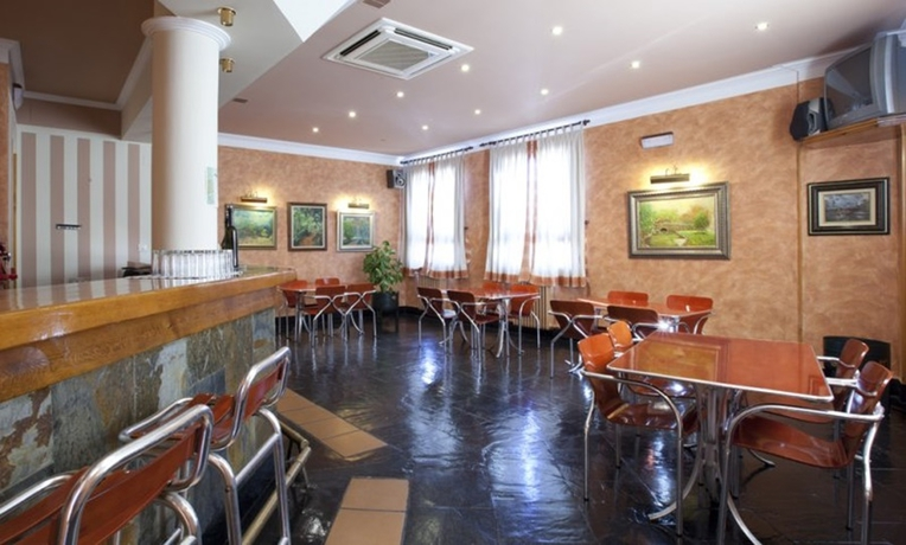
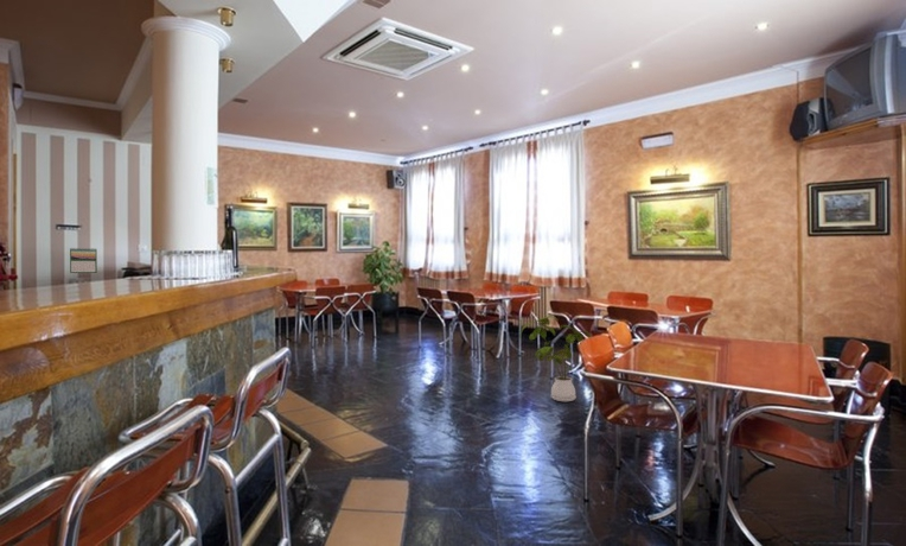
+ calendar (83, 260)
+ house plant (550, 356)
